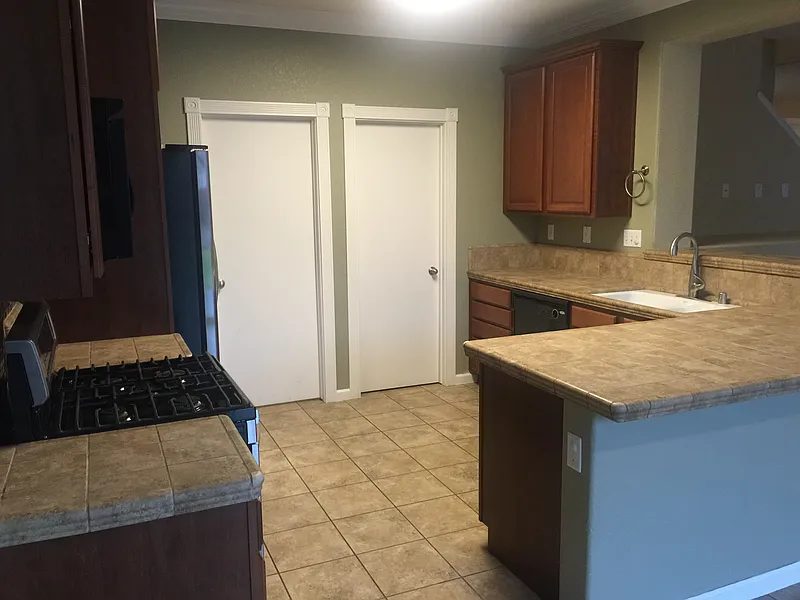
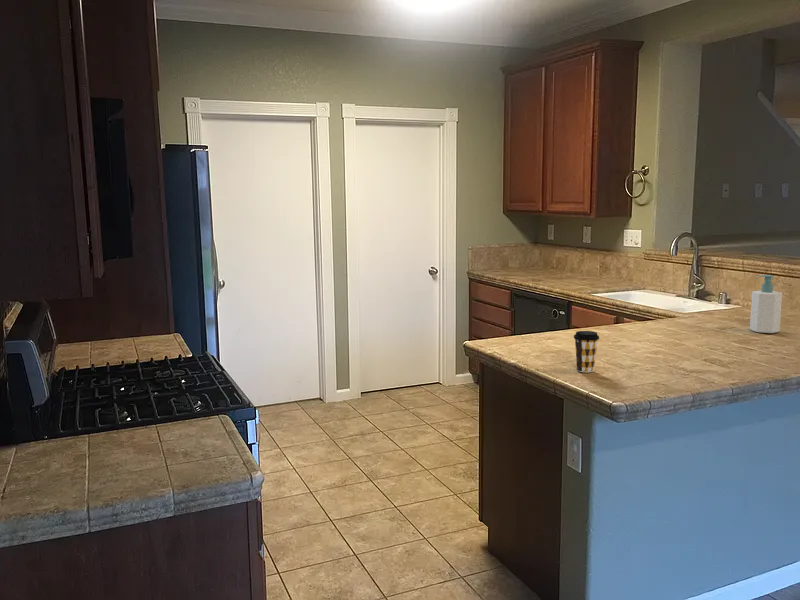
+ coffee cup (586, 351)
+ soap bottle (766, 303)
